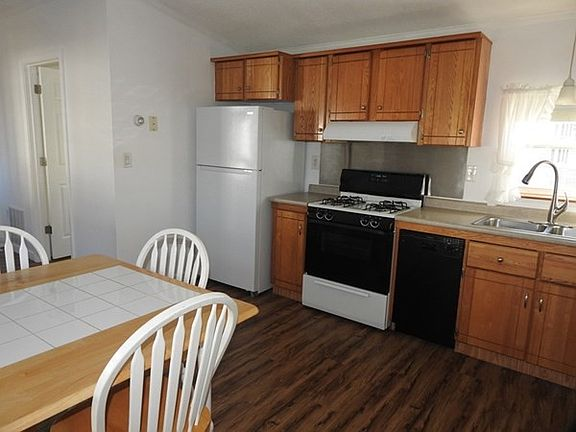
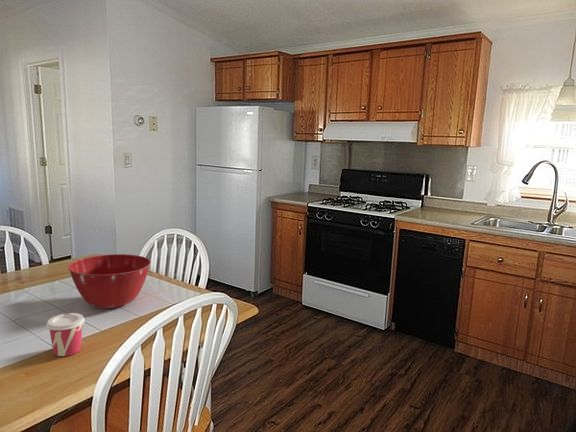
+ cup (66, 334)
+ mixing bowl (111, 282)
